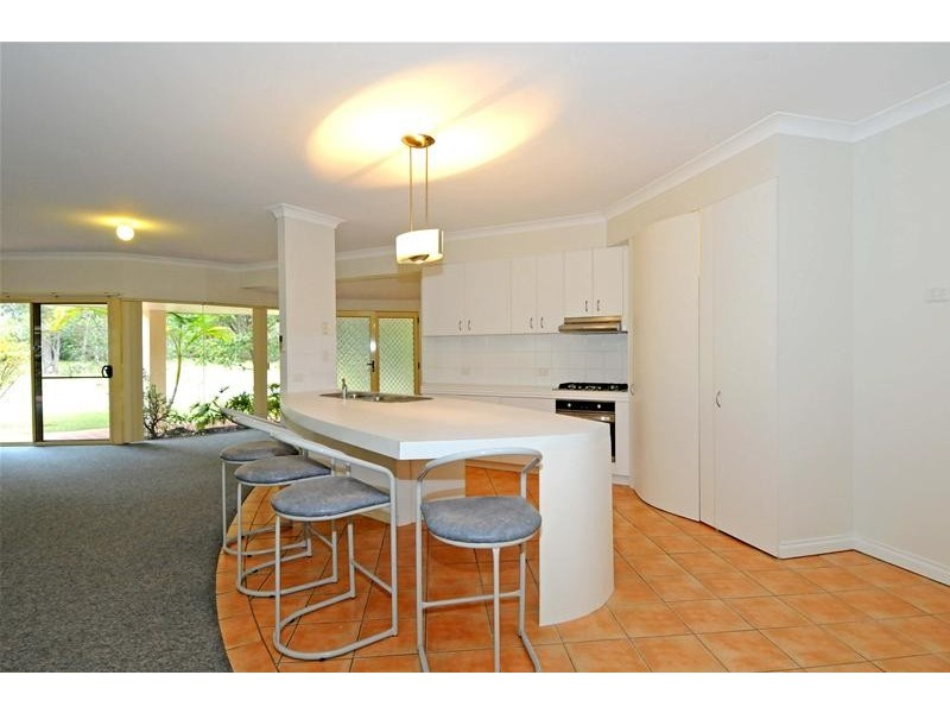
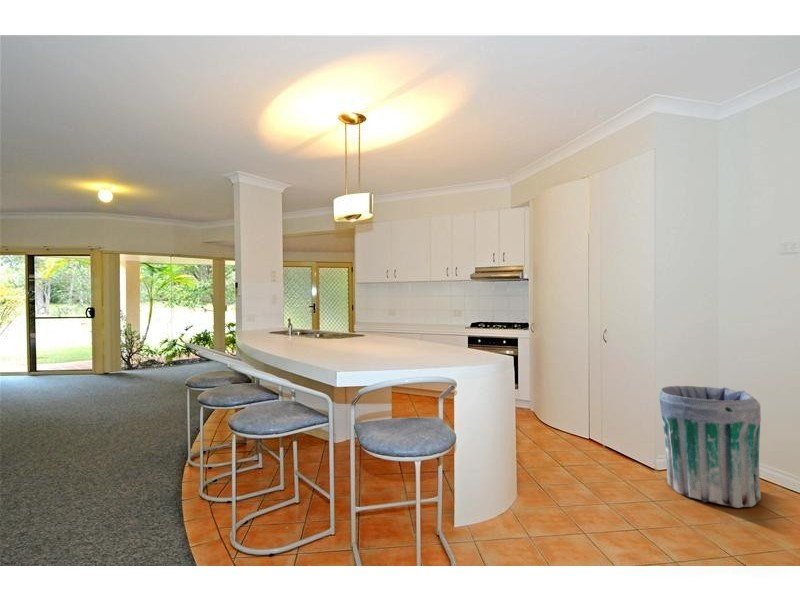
+ trash can (706, 439)
